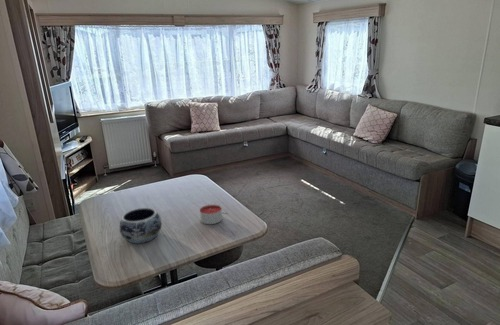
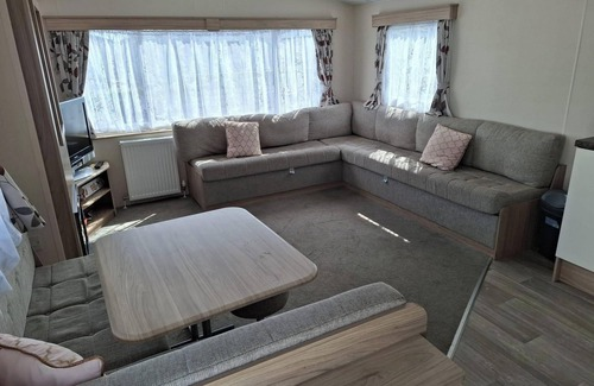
- candle (211, 213)
- decorative bowl (140, 225)
